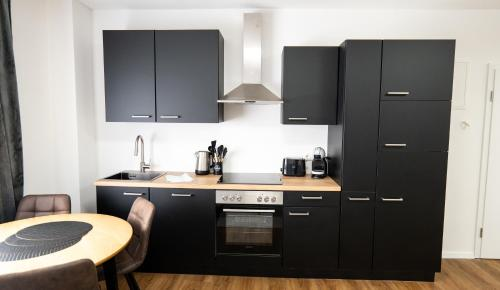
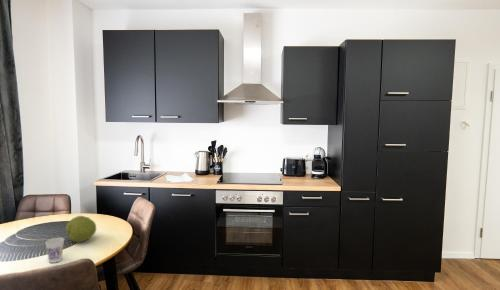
+ cup (55, 250)
+ fruit (81, 228)
